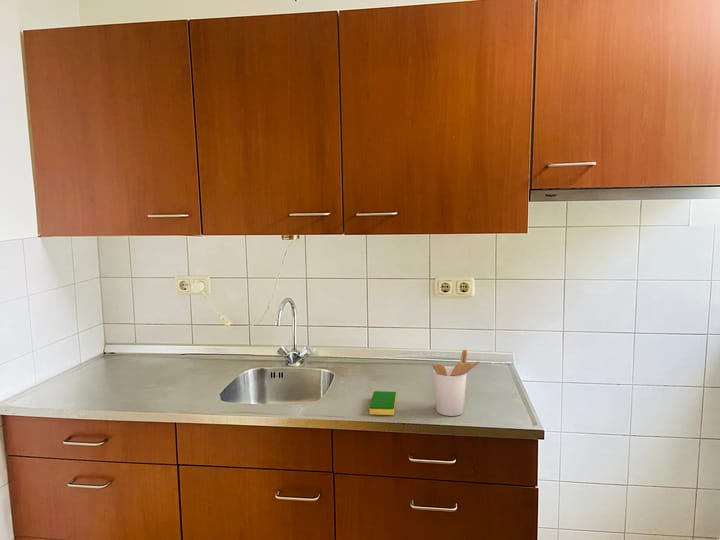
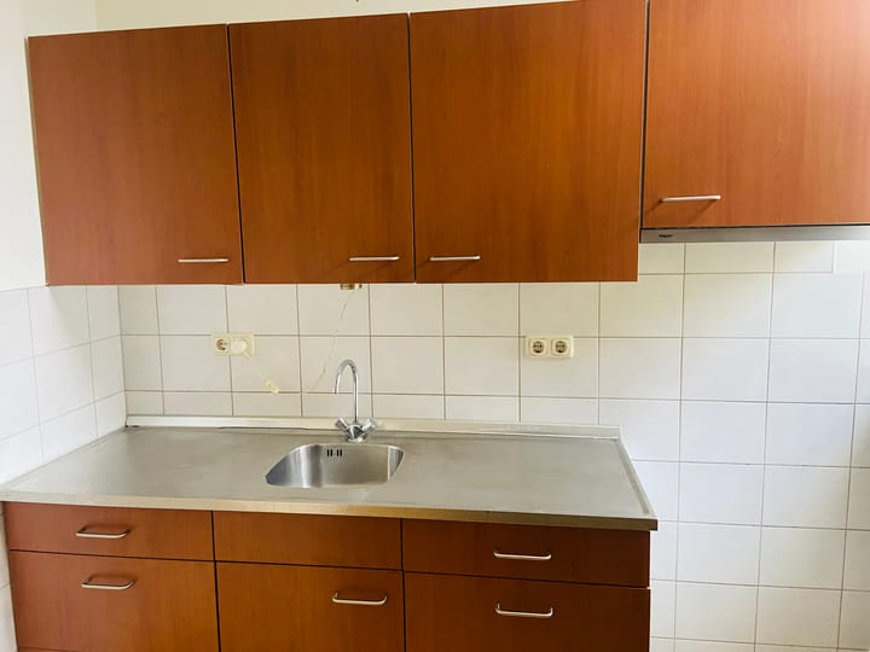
- dish sponge (383, 402)
- utensil holder (455, 383)
